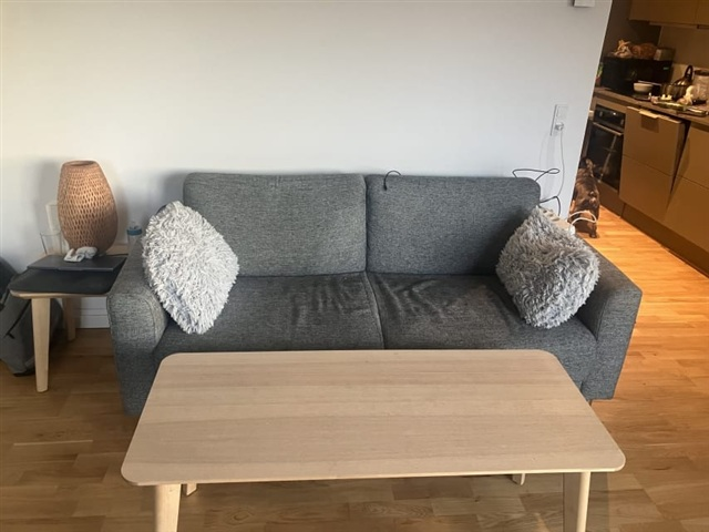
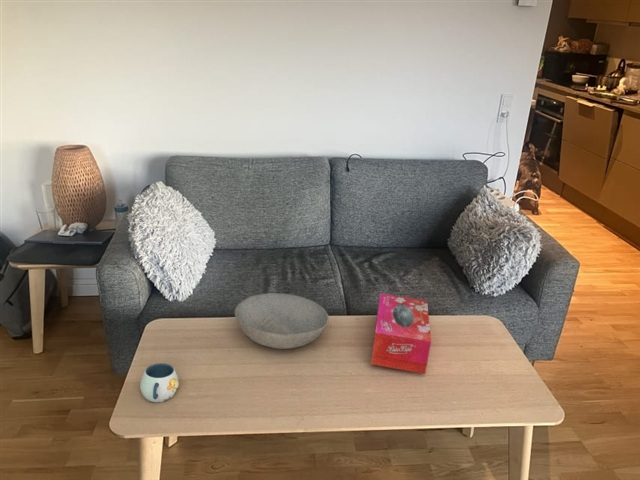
+ tissue box (400, 330)
+ bowl (280, 326)
+ mug (158, 384)
